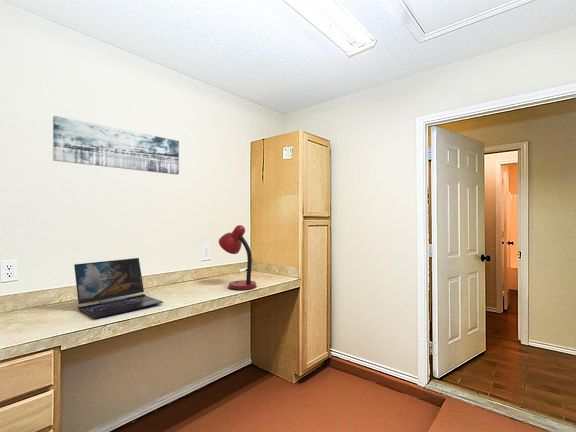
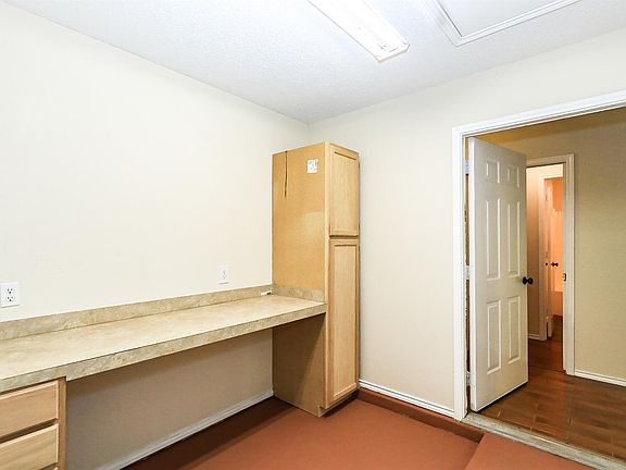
- laptop (119, 284)
- desk lamp (236, 253)
- wall art (124, 149)
